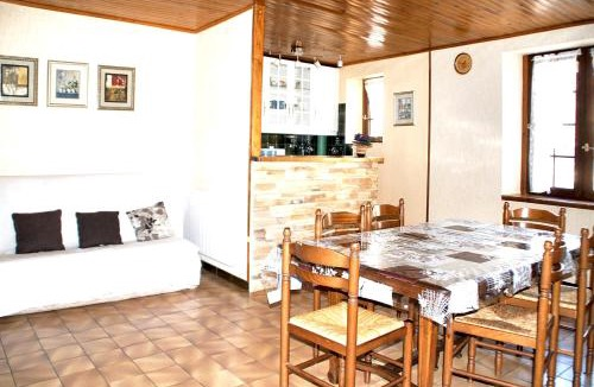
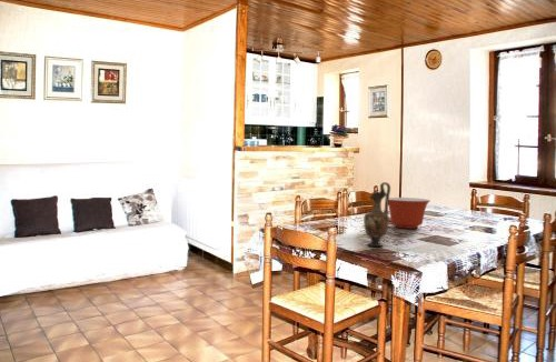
+ vase (377, 213)
+ mixing bowl (406, 212)
